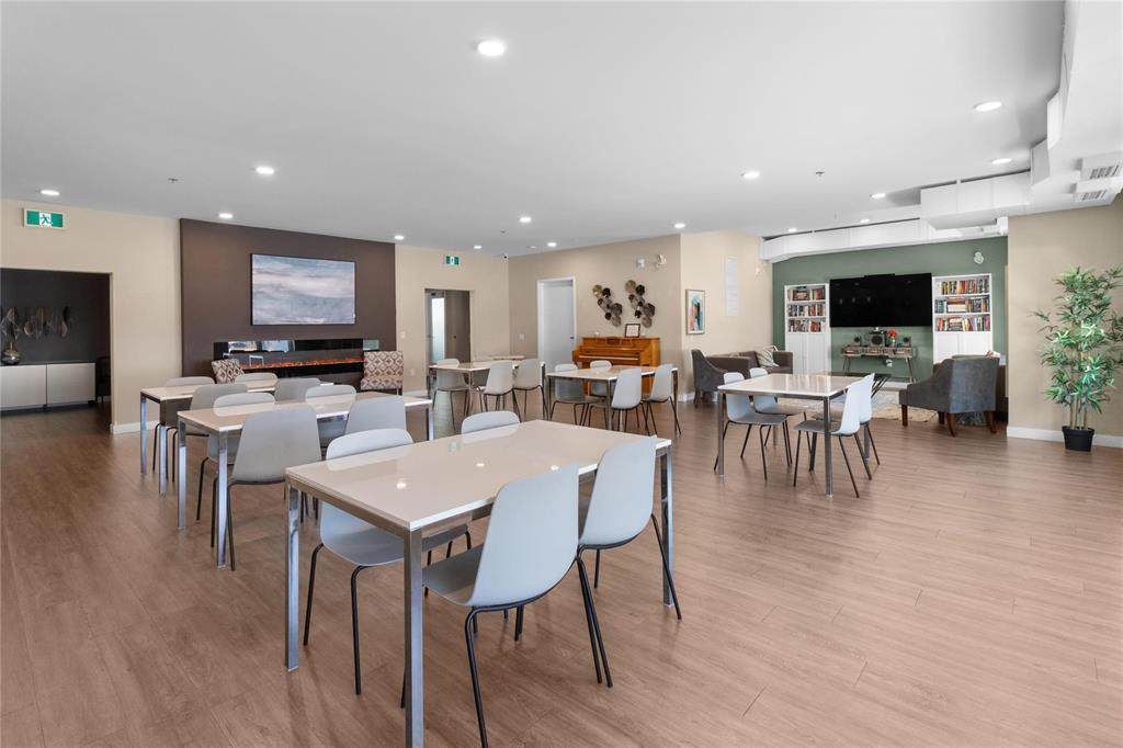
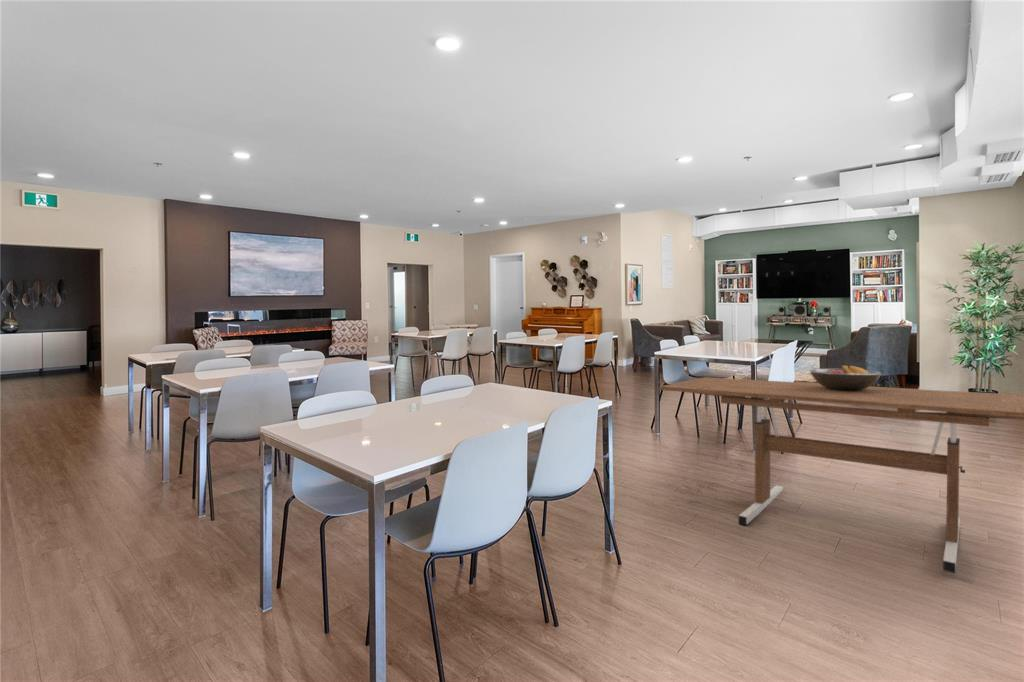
+ dining table (847, 458)
+ fruit bowl (844, 377)
